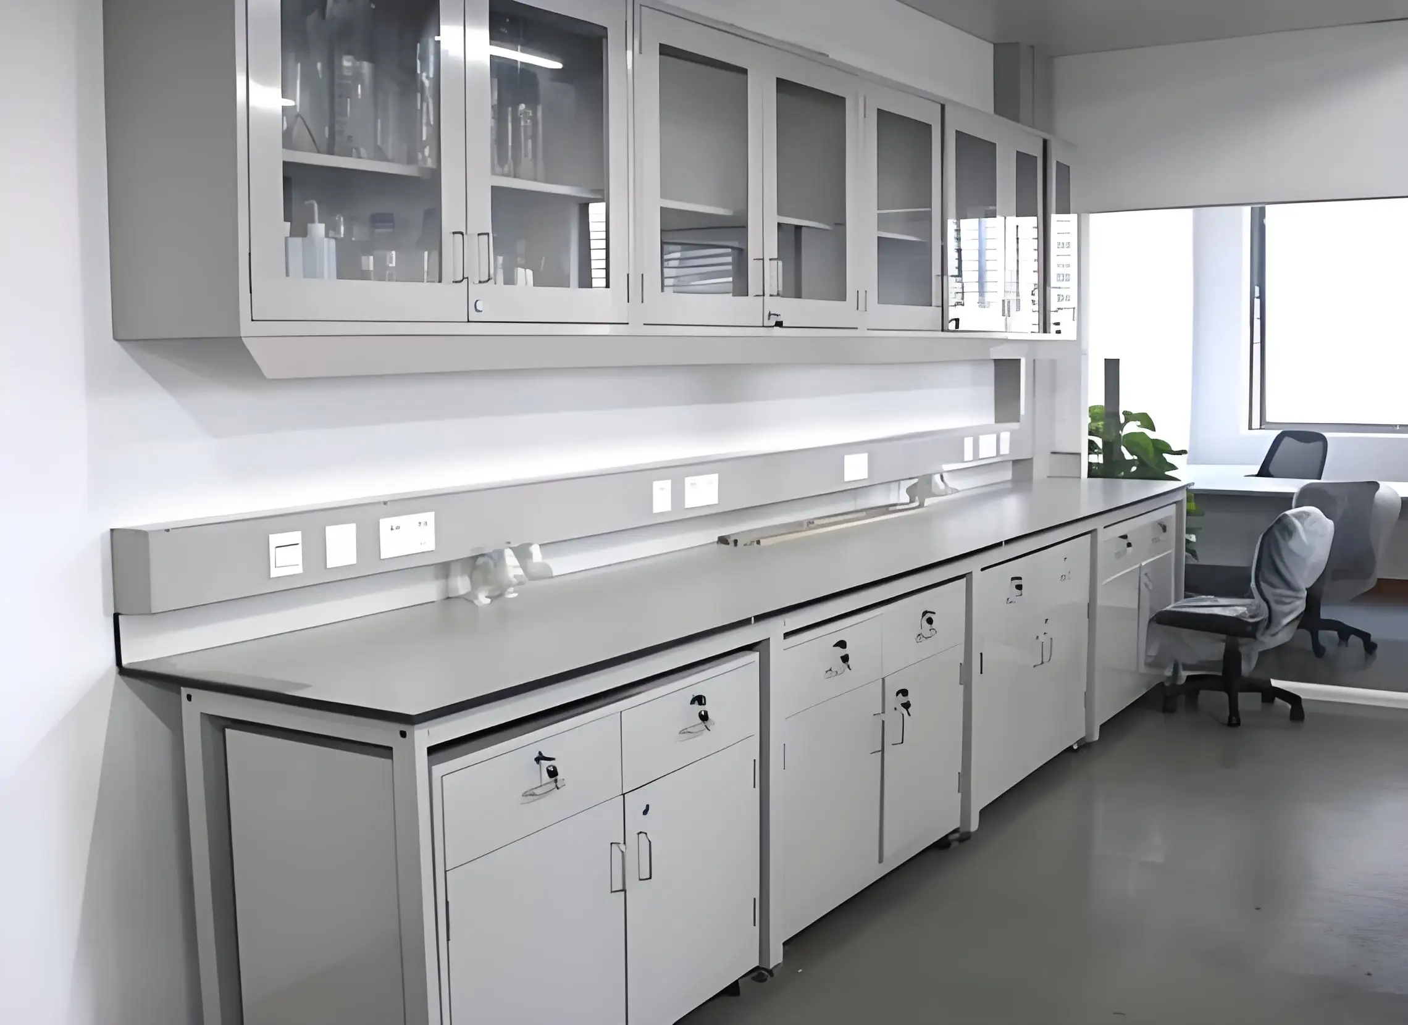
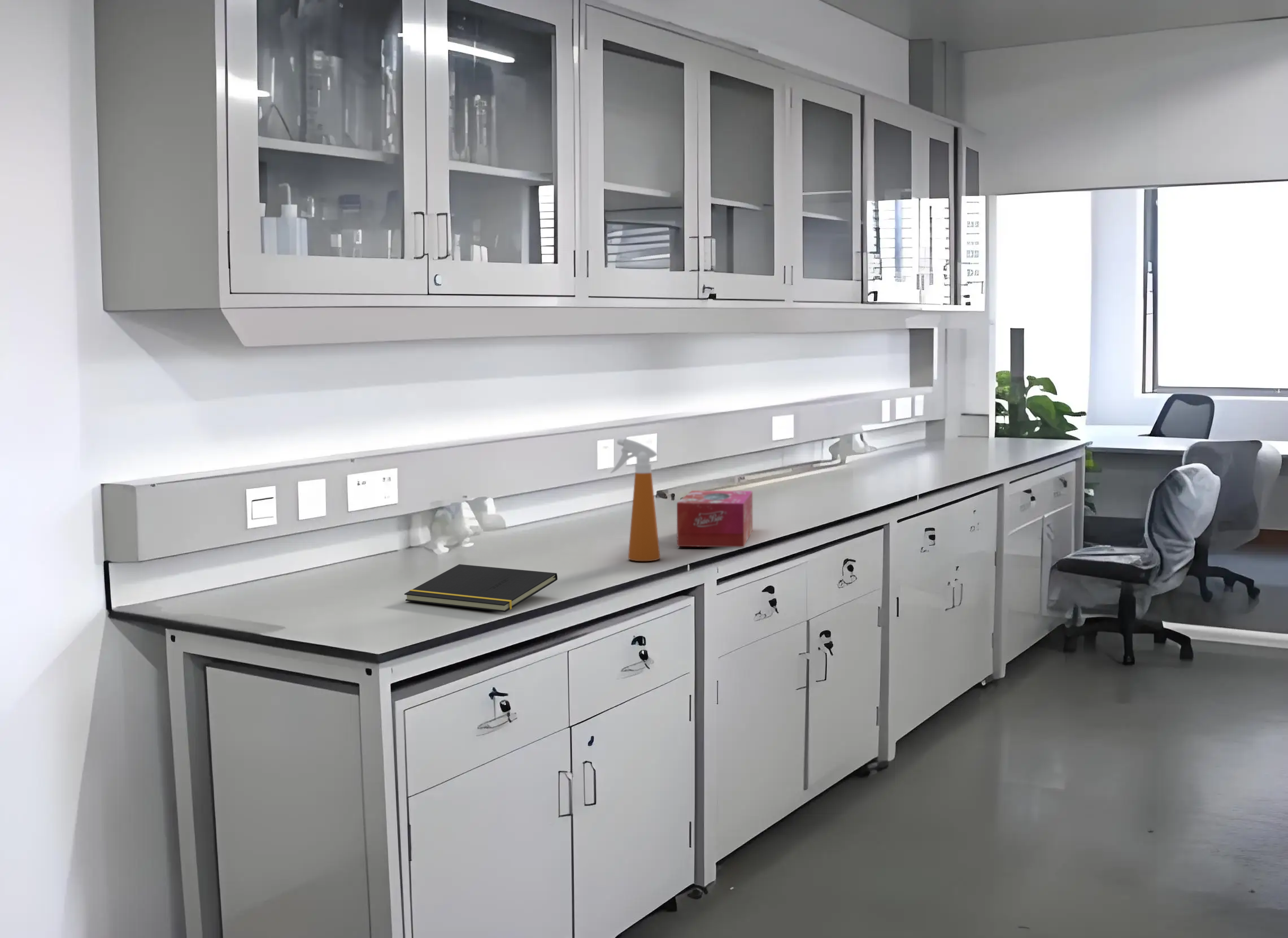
+ tissue box (716, 517)
+ notepad (481, 587)
+ spray bottle (635, 498)
